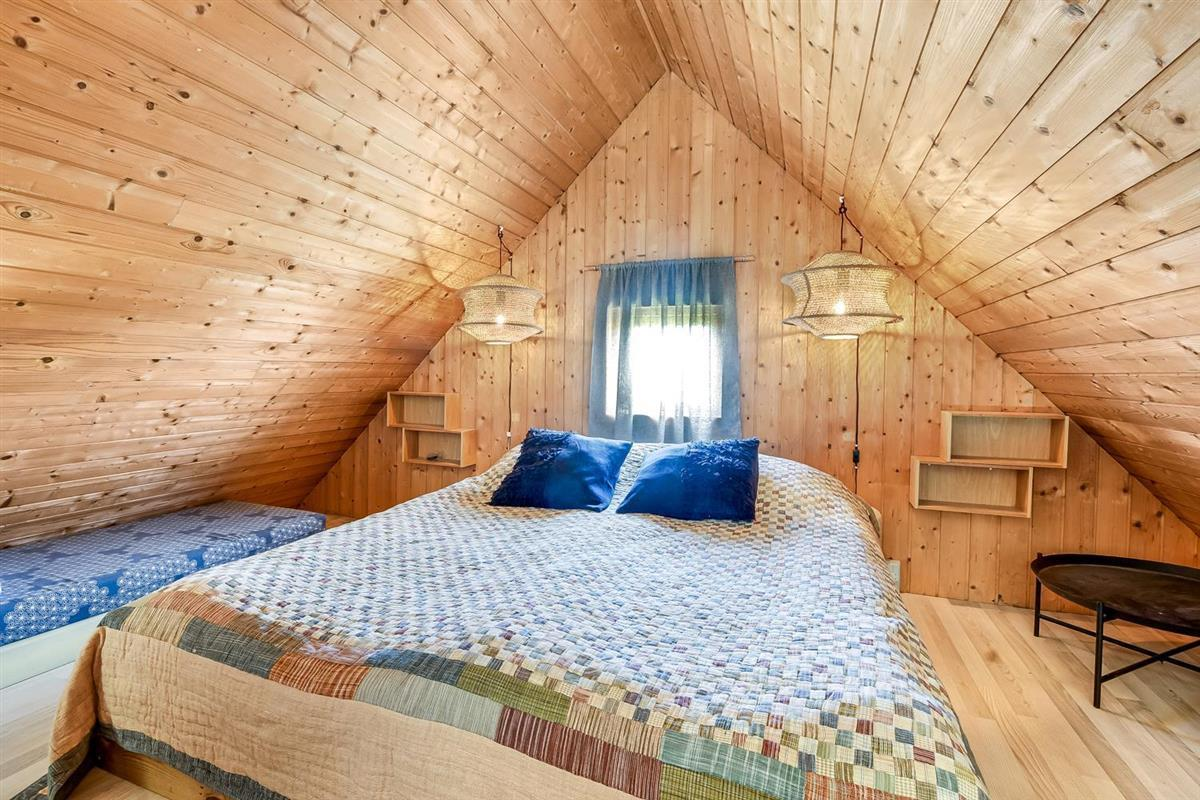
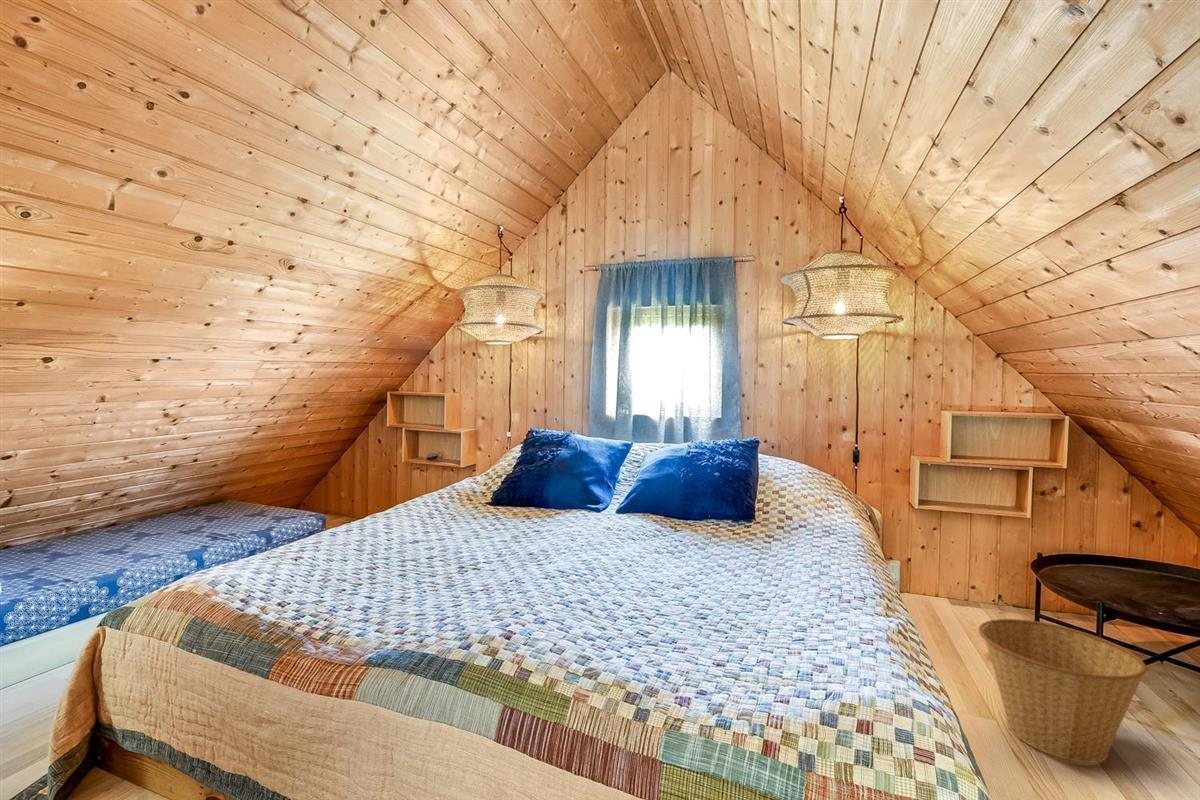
+ basket (1055, 690)
